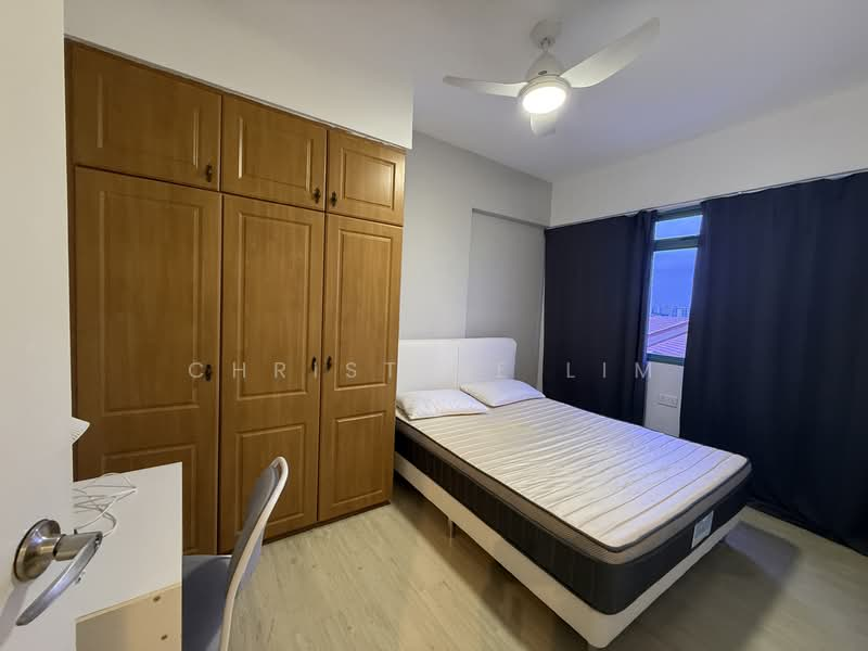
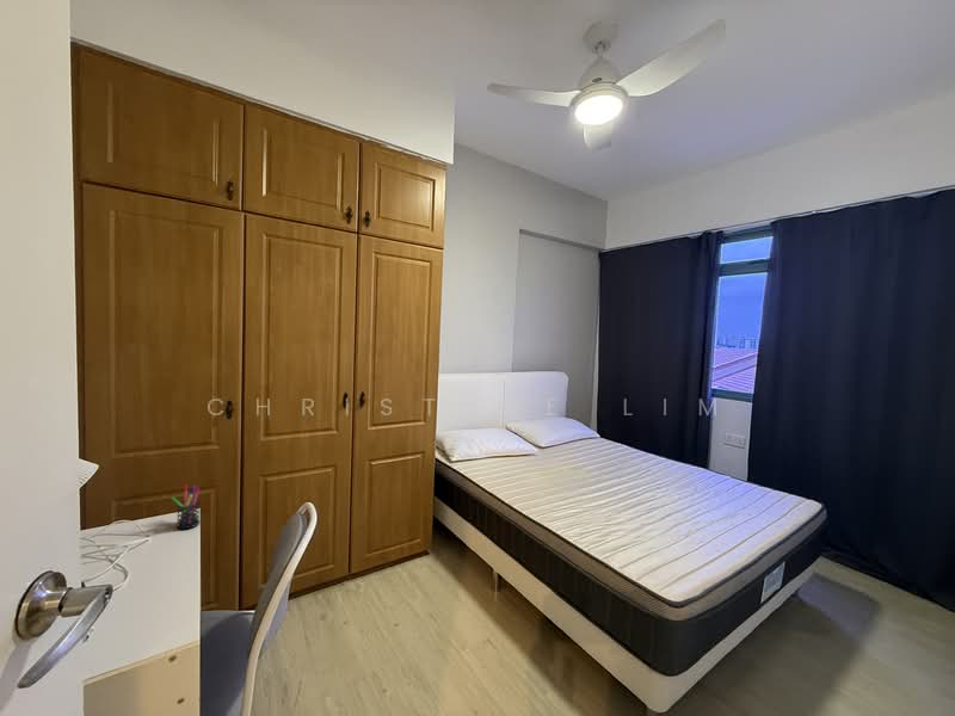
+ pen holder (185, 506)
